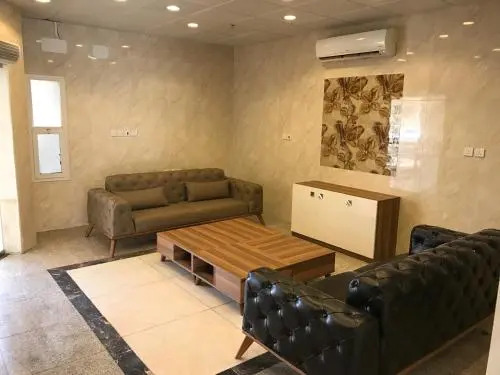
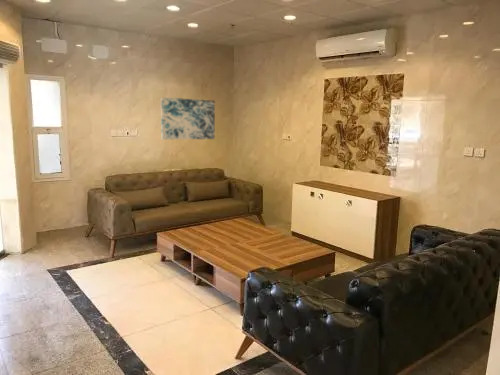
+ wall art (188, 119)
